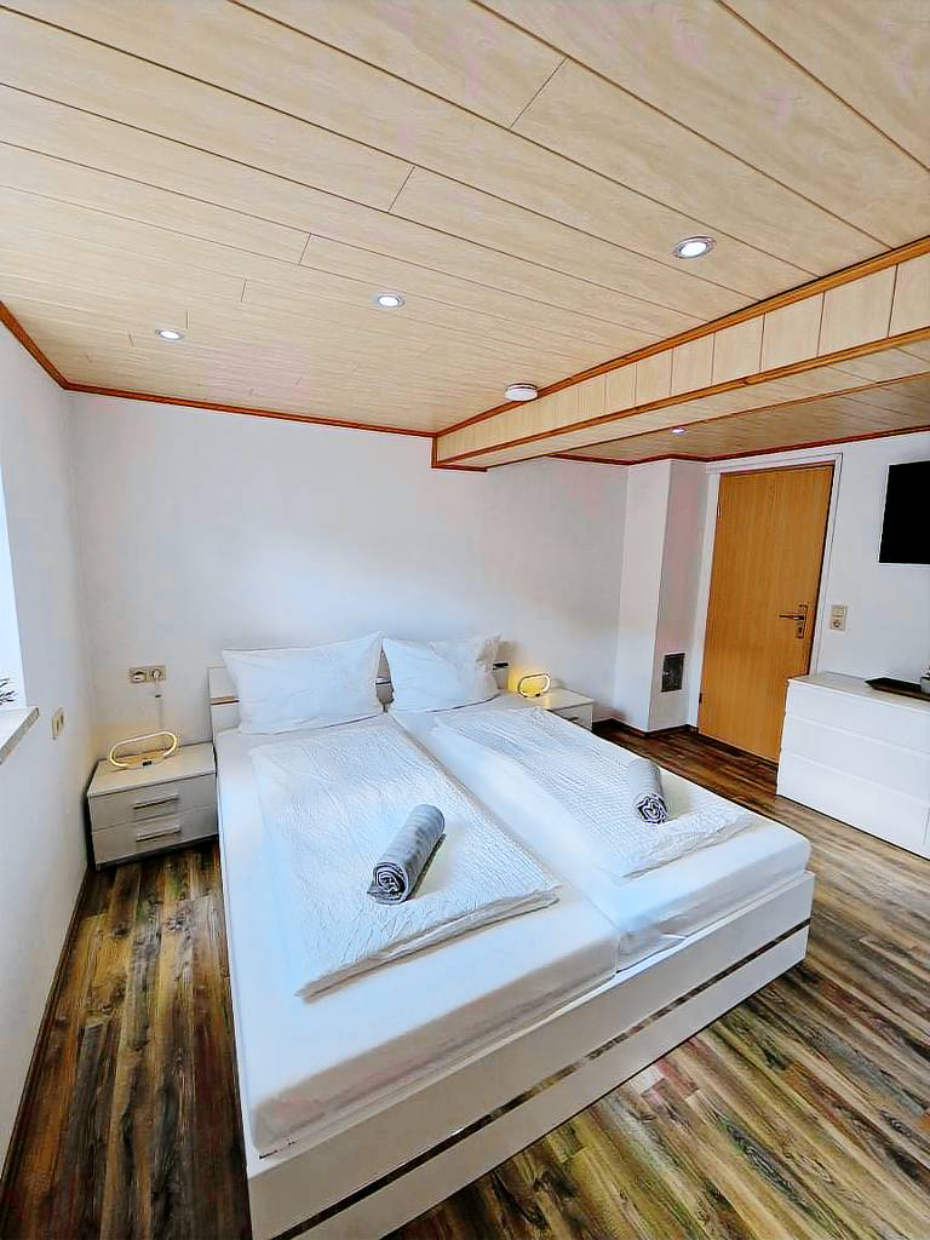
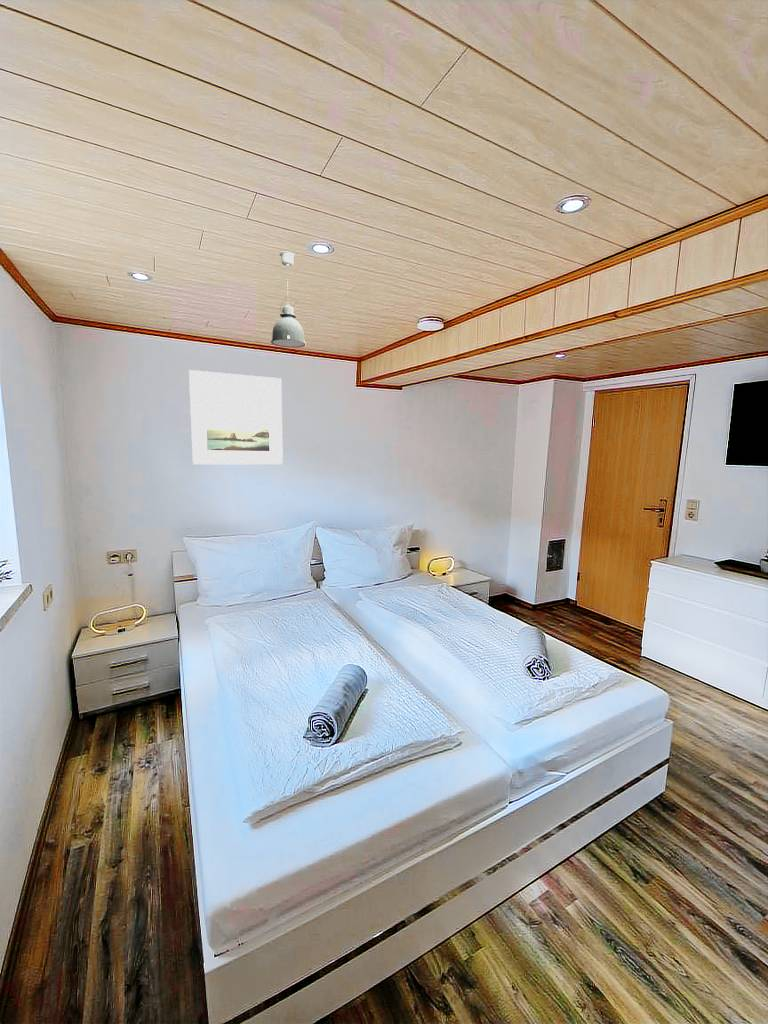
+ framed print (238, 419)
+ pendant light (285, 298)
